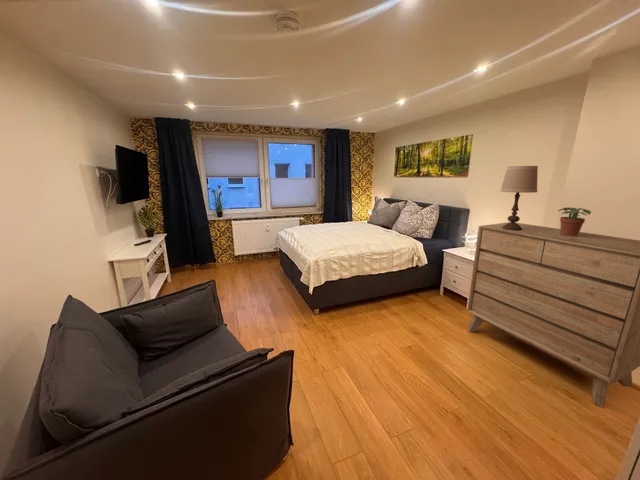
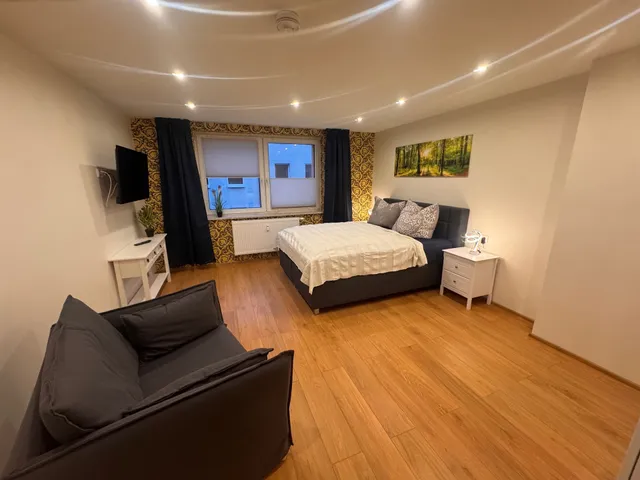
- table lamp (516, 198)
- potted plant (573, 221)
- dresser (548, 297)
